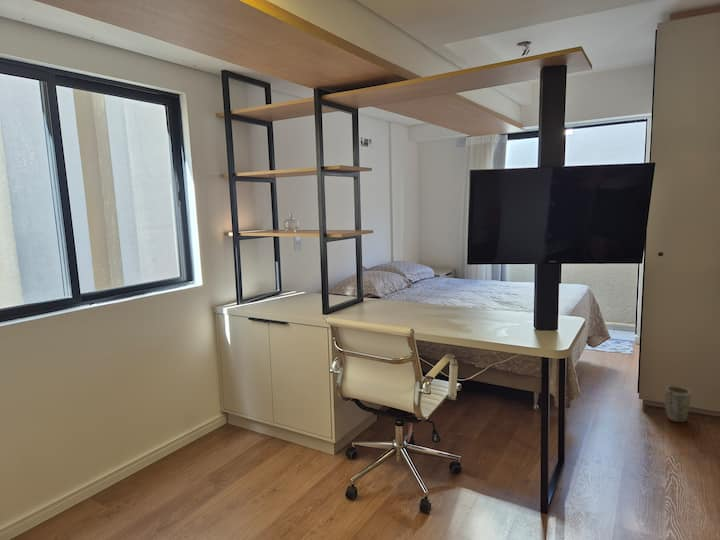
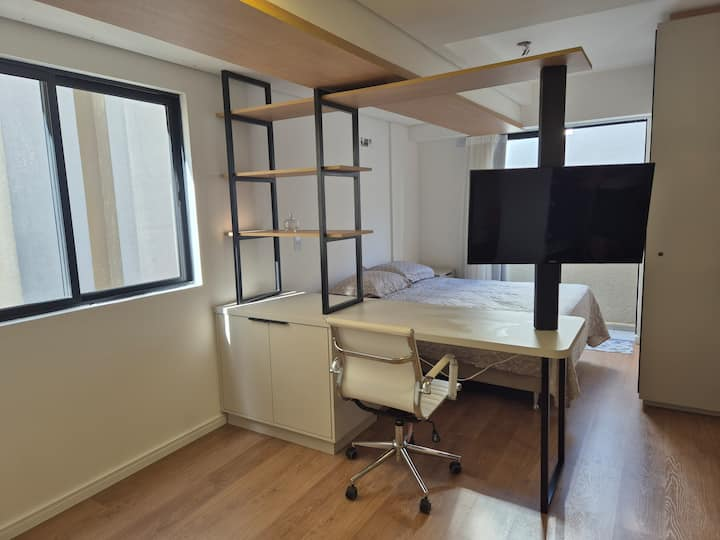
- plant pot (677, 404)
